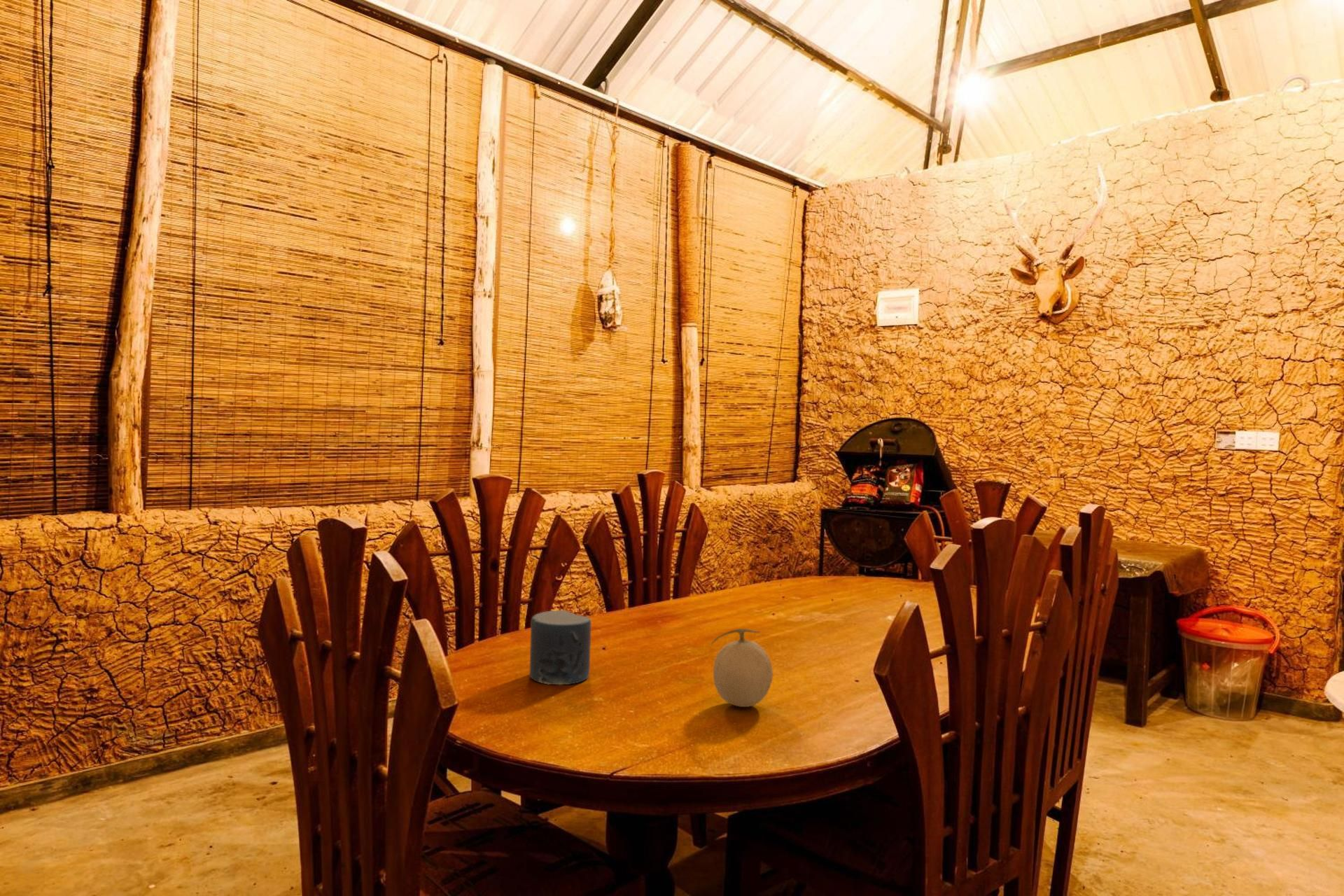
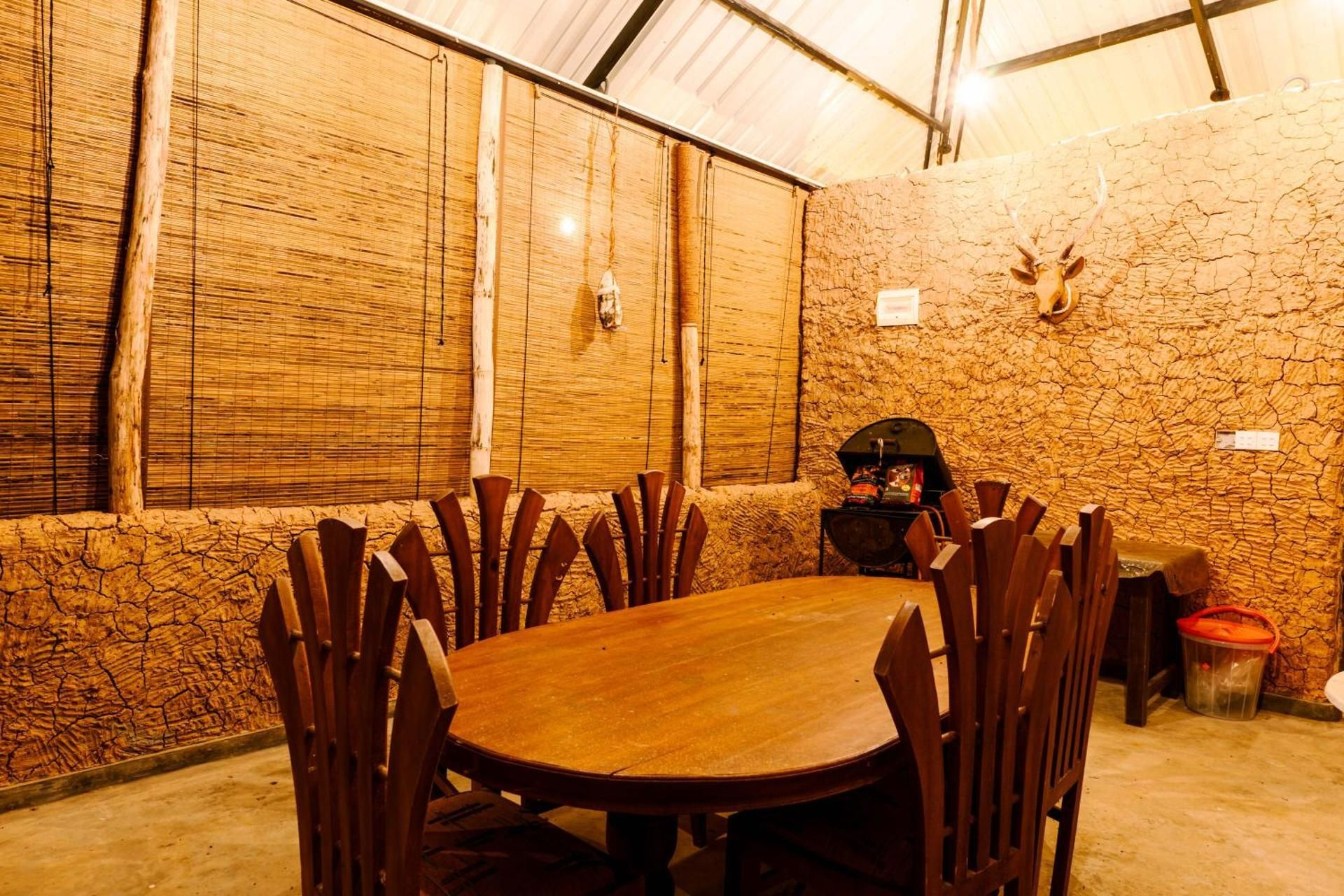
- fruit (740, 663)
- candle (560, 646)
